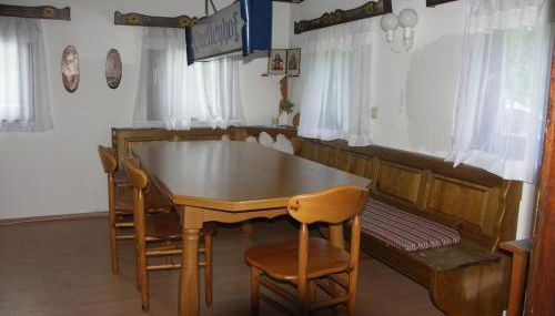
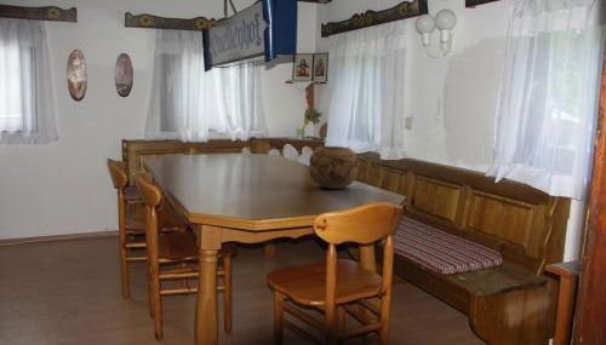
+ decorative bowl (333, 167)
